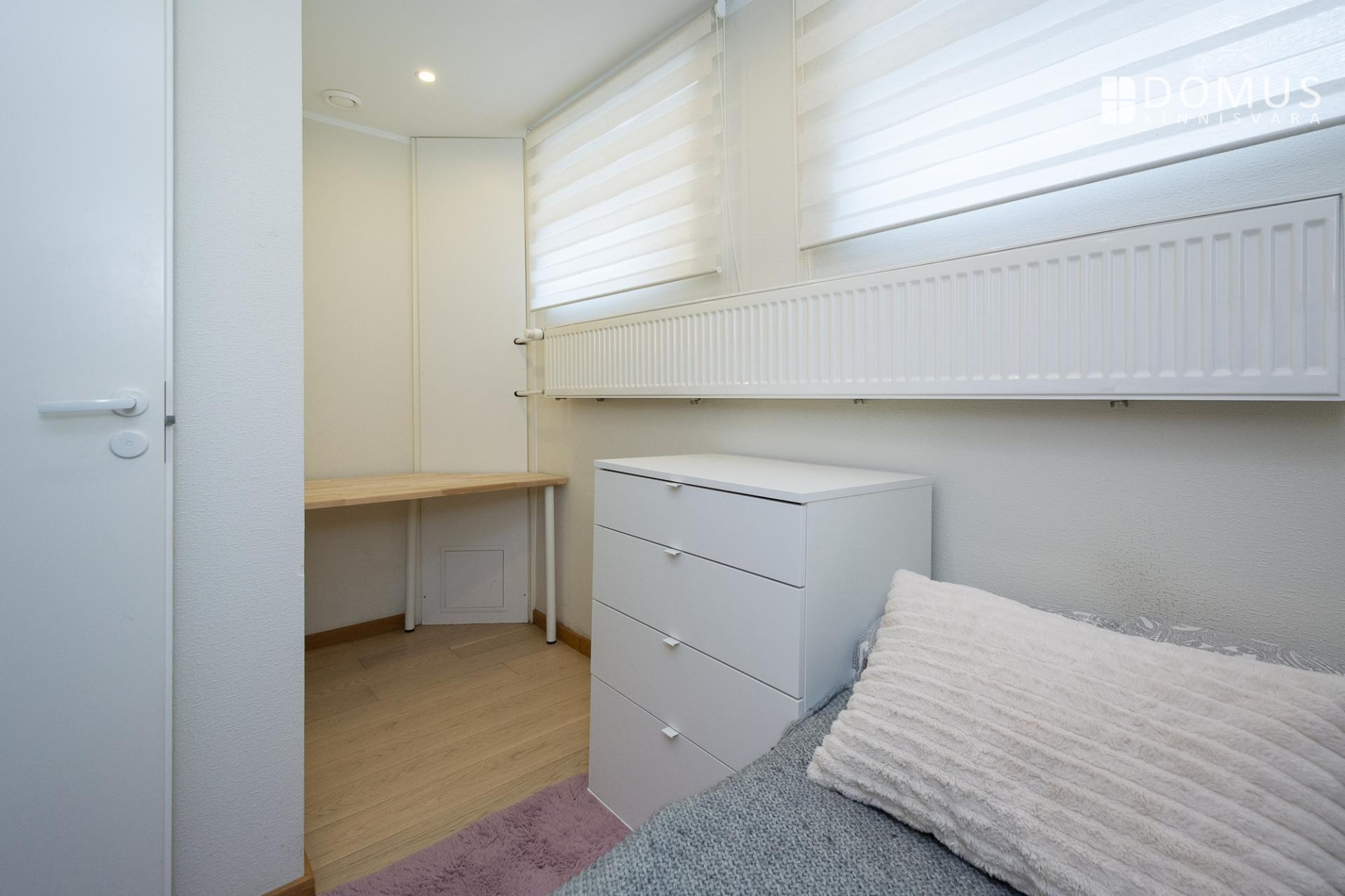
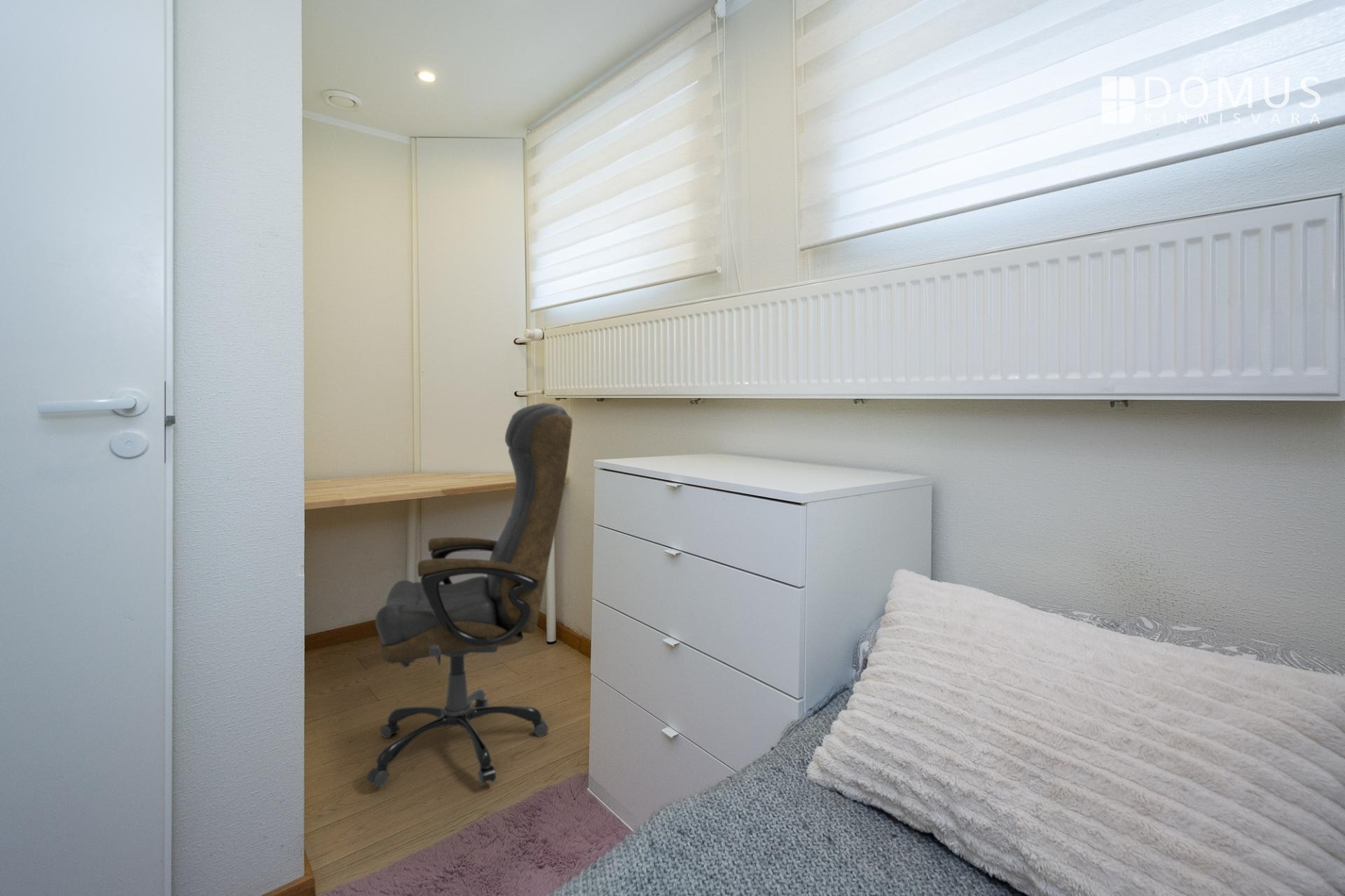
+ office chair (475, 573)
